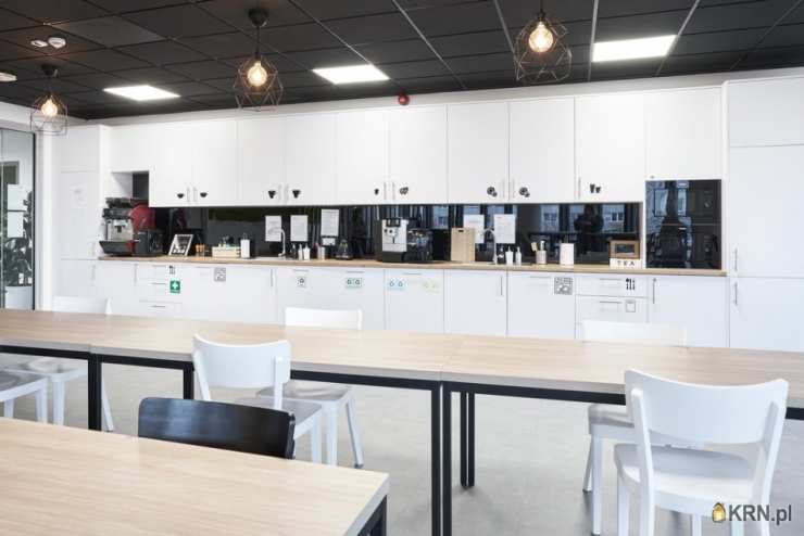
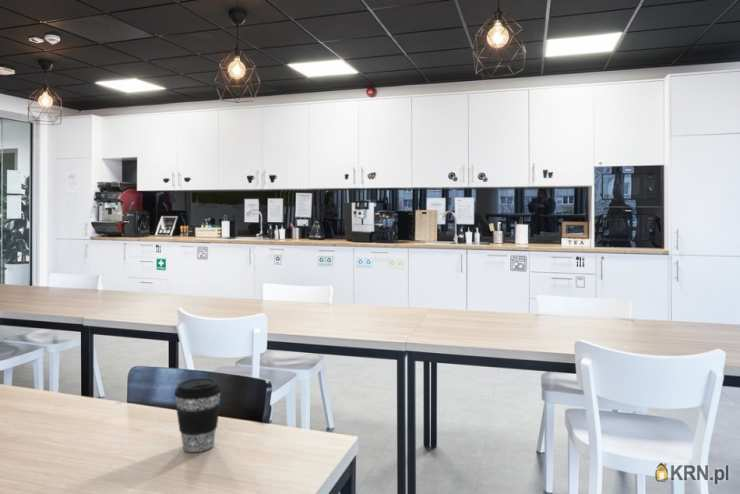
+ coffee cup (198, 414)
